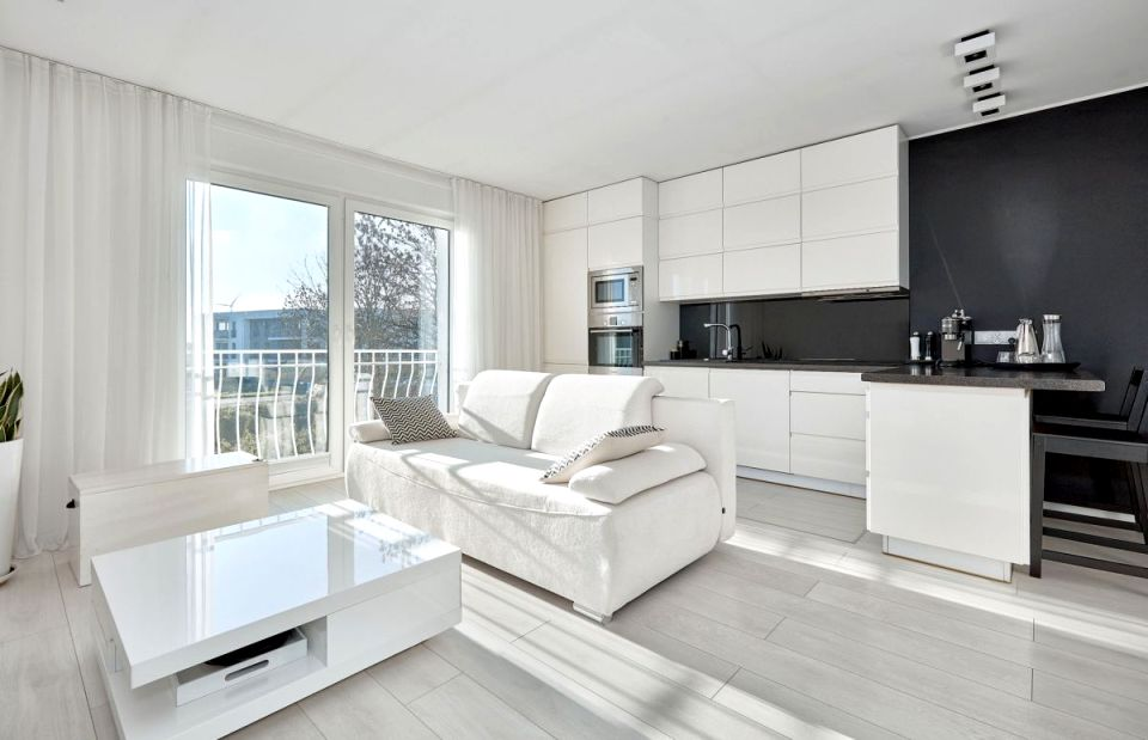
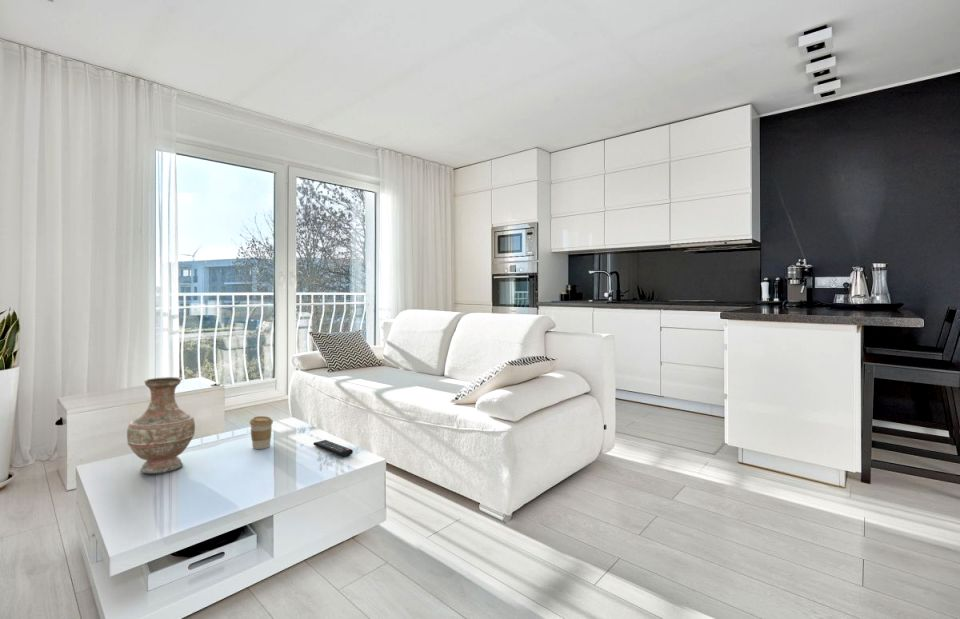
+ remote control (332, 448)
+ coffee cup (261, 432)
+ vase (162, 423)
